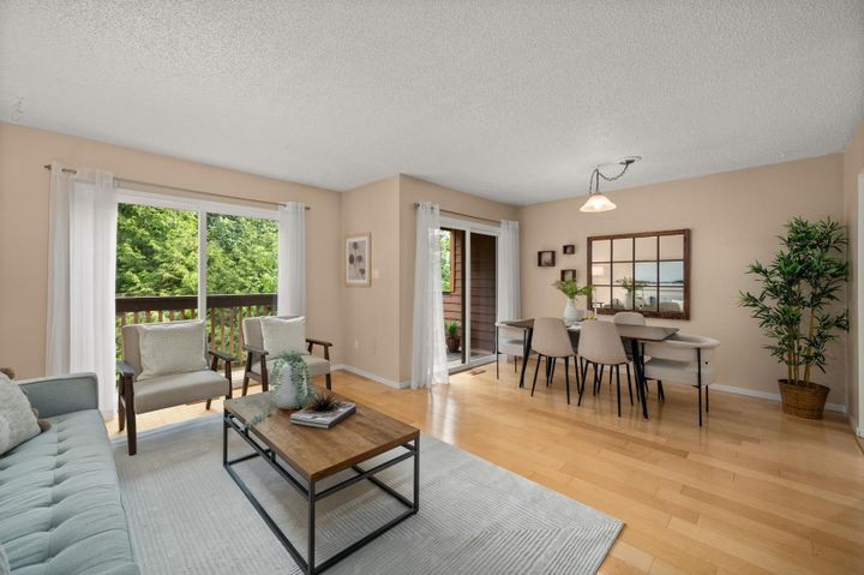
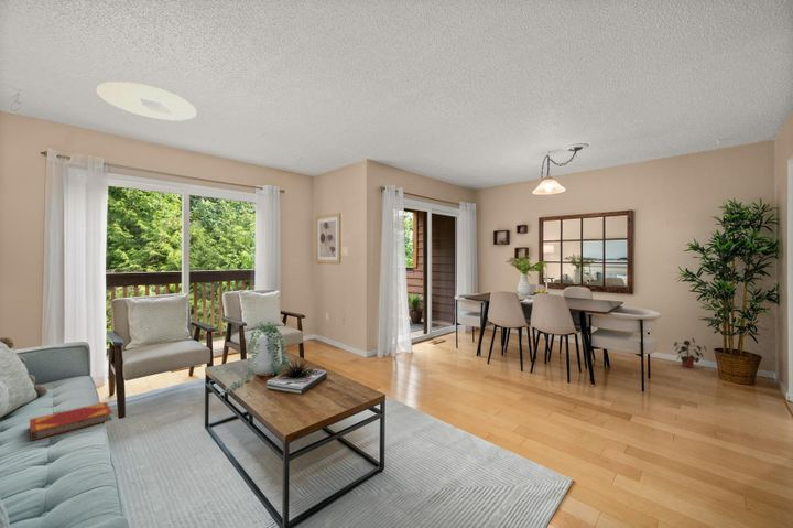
+ ceiling light (150, 99)
+ potted plant (688, 352)
+ hardback book (72, 419)
